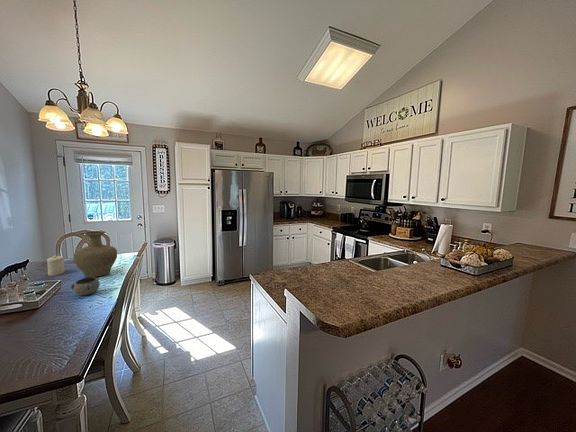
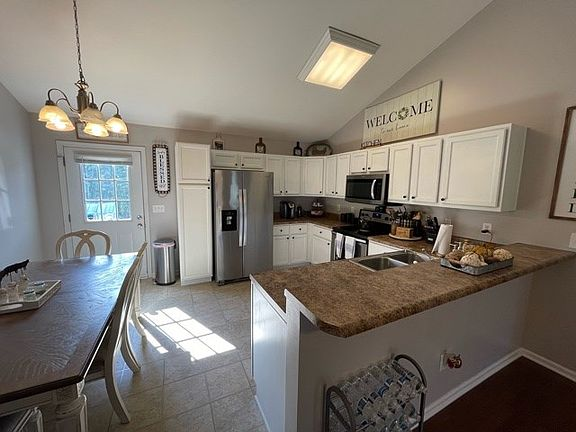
- candle (55, 264)
- decorative bowl (87, 286)
- vase (96, 253)
